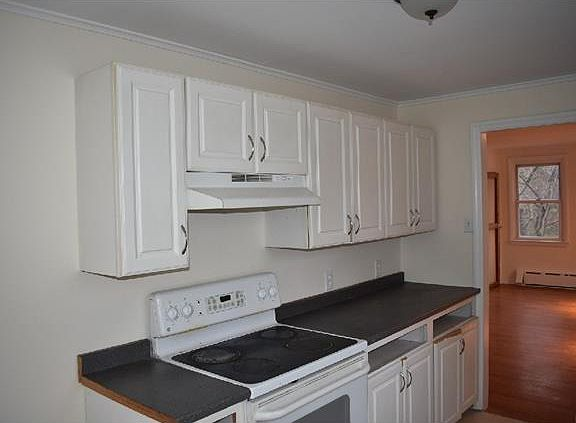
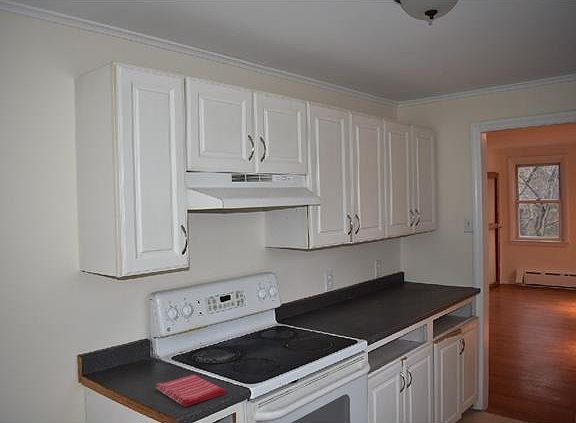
+ dish towel (190, 388)
